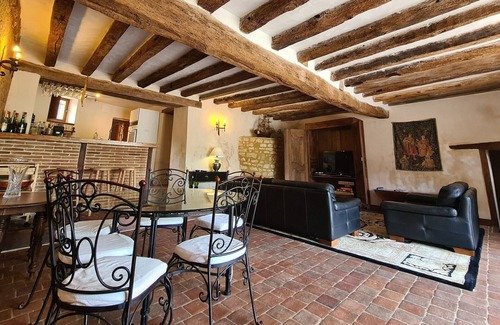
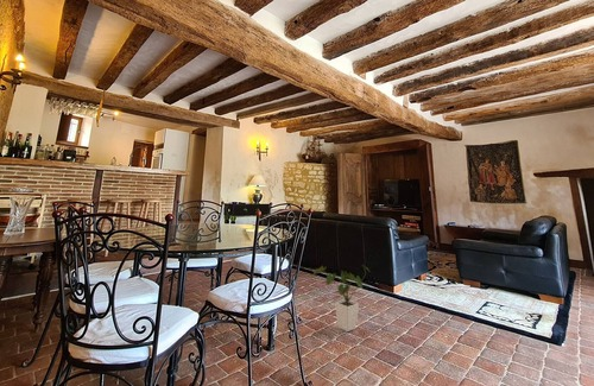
+ house plant (343, 295)
